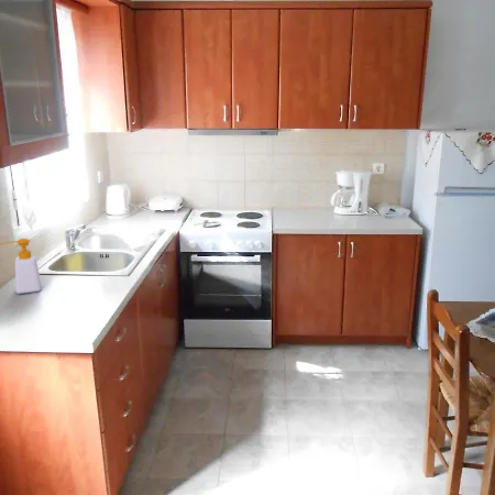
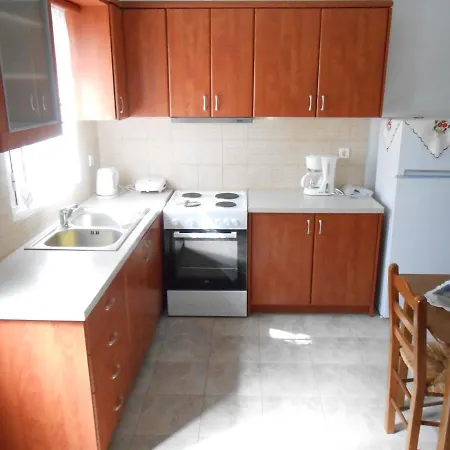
- soap bottle (20, 265)
